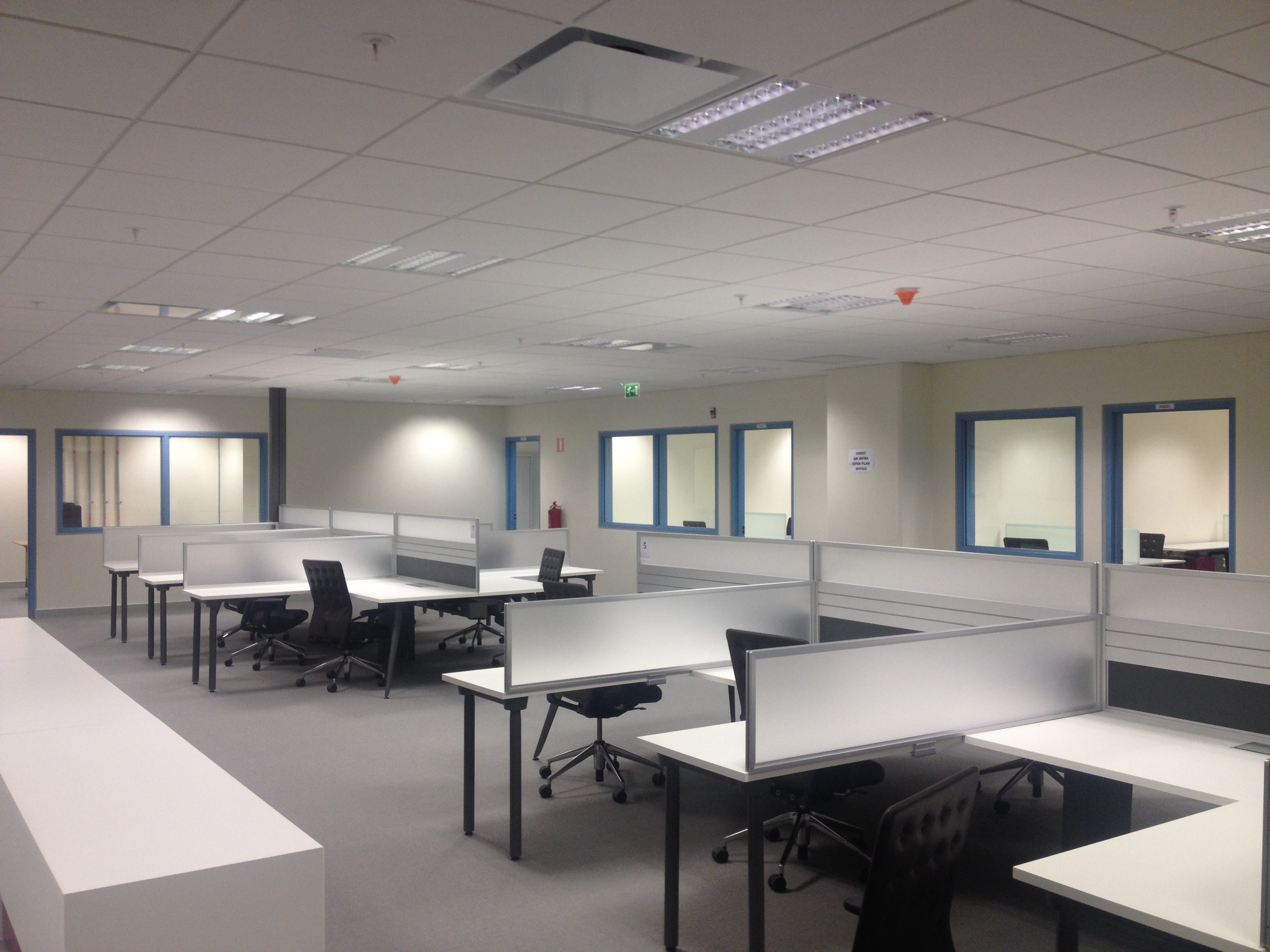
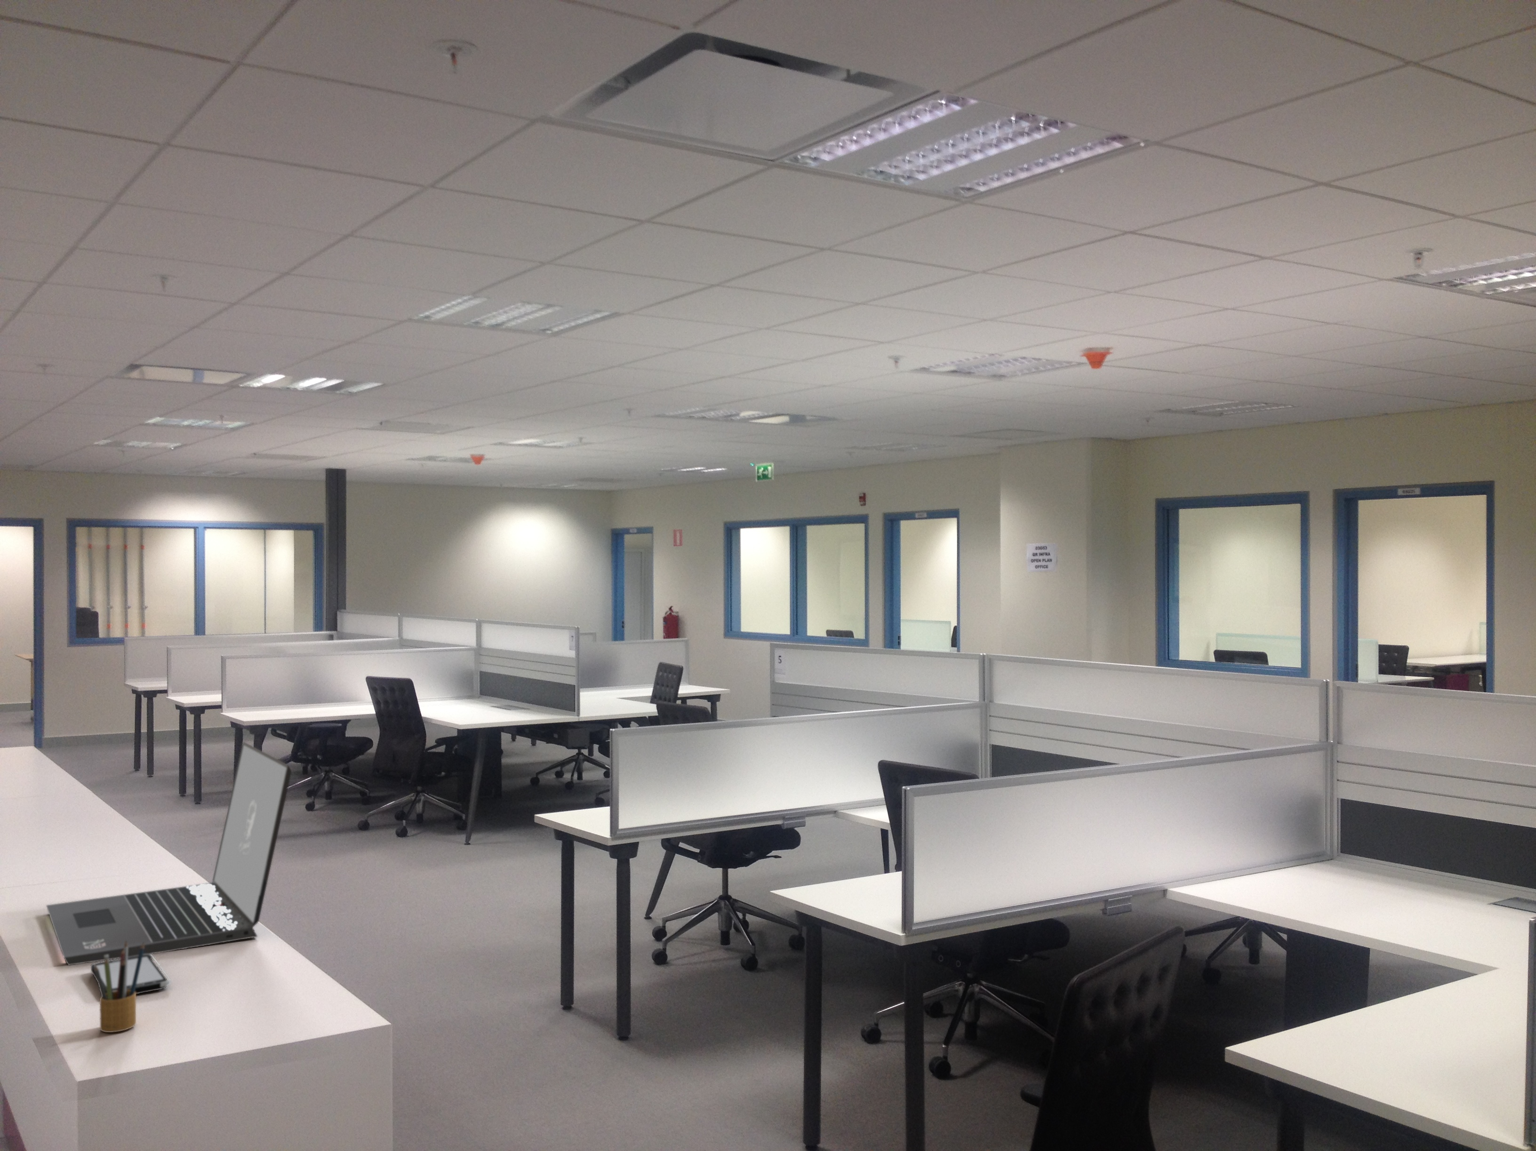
+ laptop (173, 887)
+ pencil box (120, 988)
+ smartphone (129, 976)
